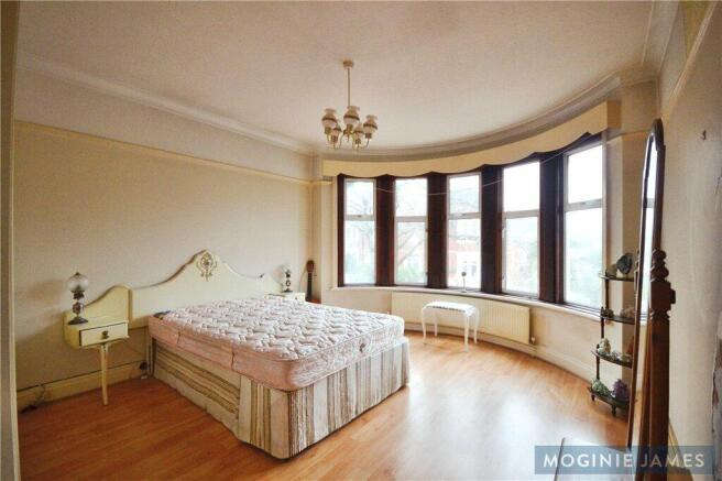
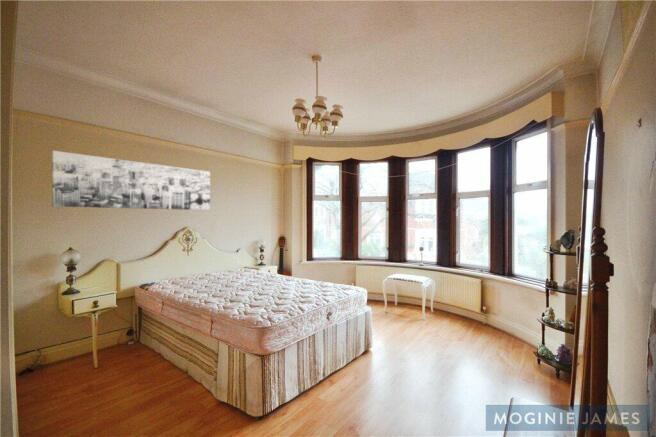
+ wall art (145, 185)
